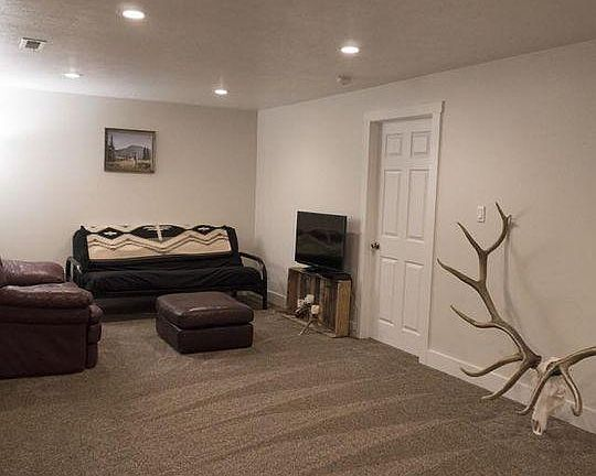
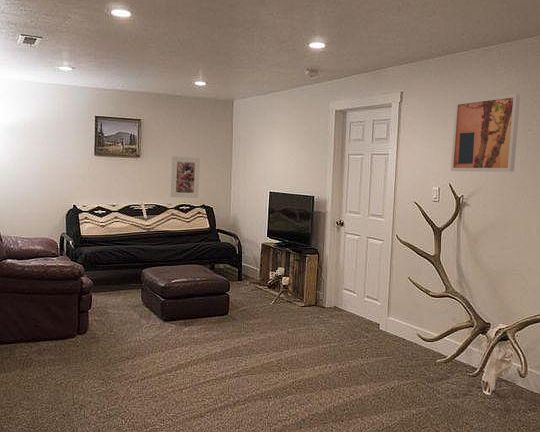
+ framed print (185, 177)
+ wall art (483, 134)
